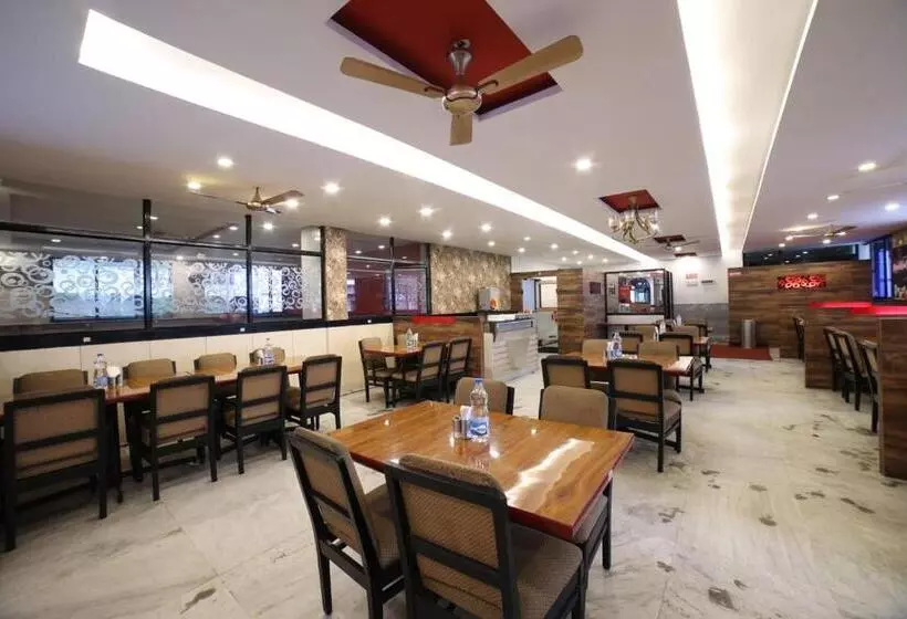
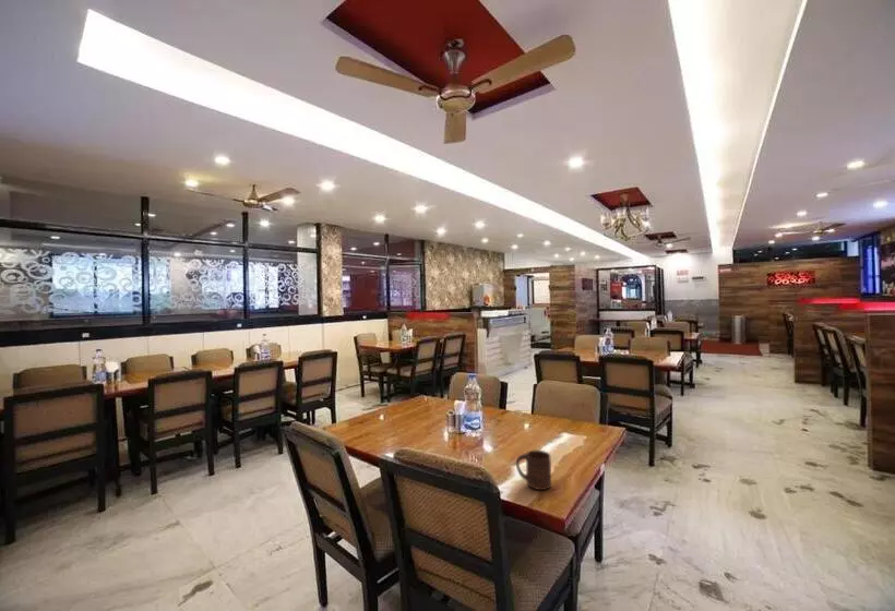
+ cup (535, 469)
